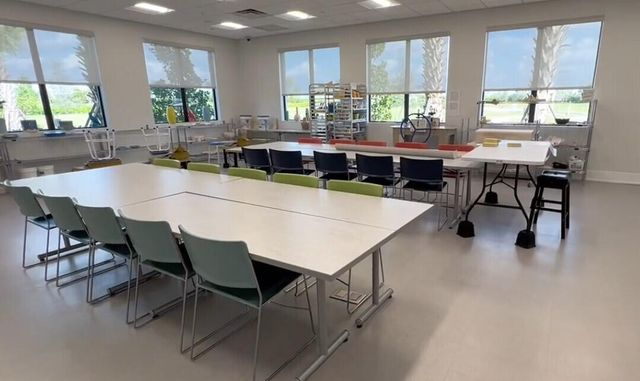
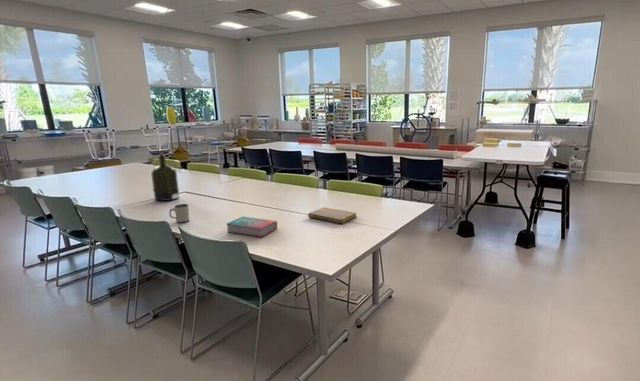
+ book (252, 226)
+ liquor (164, 176)
+ notebook (332, 215)
+ mug (179, 213)
